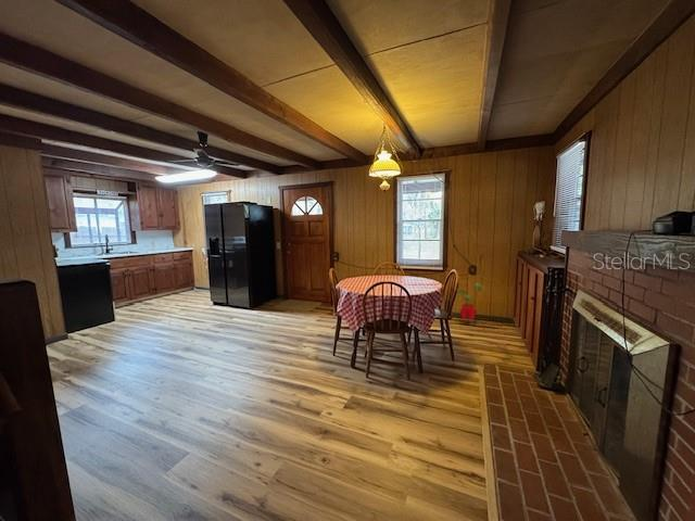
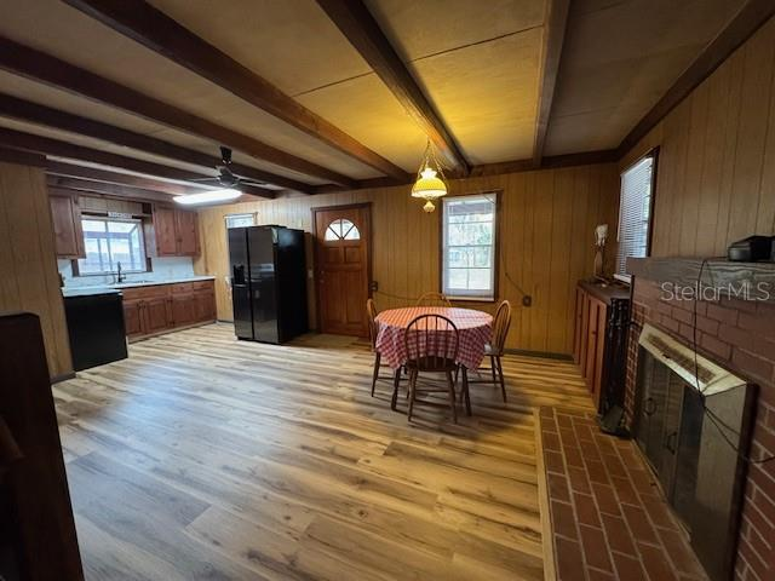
- house plant (470, 303)
